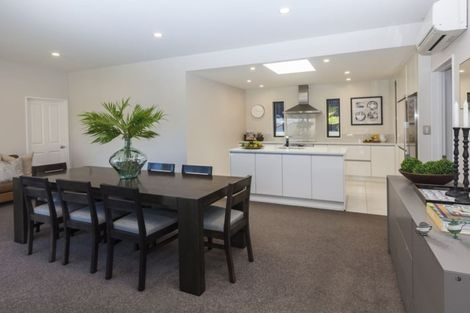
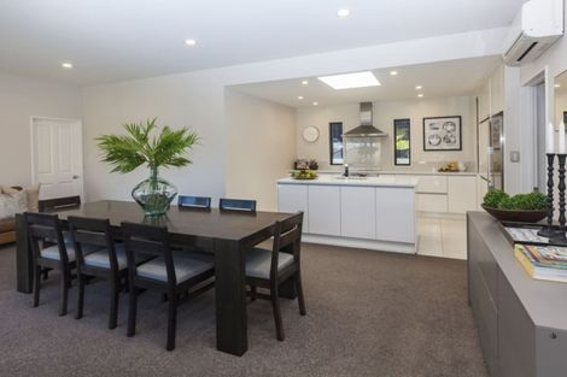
- teapot (445, 226)
